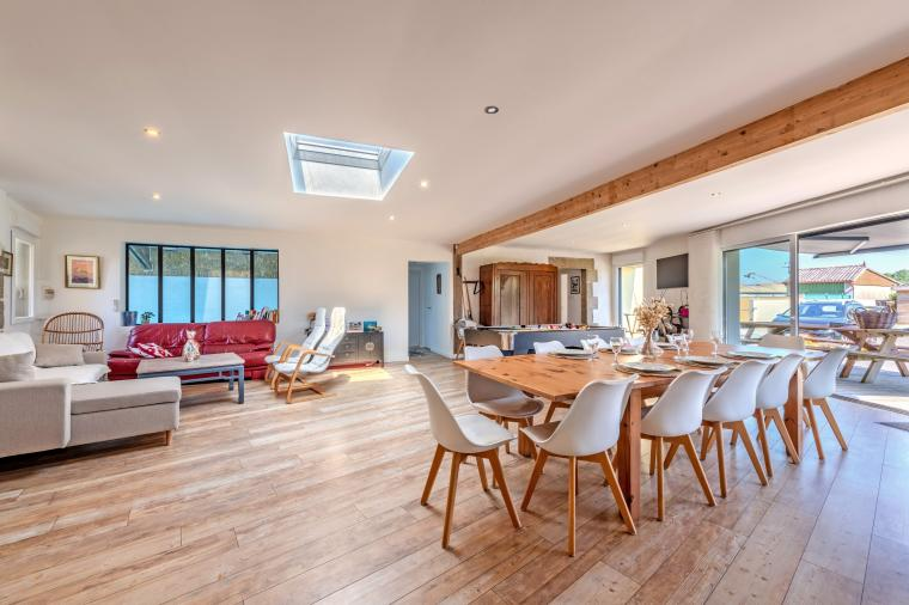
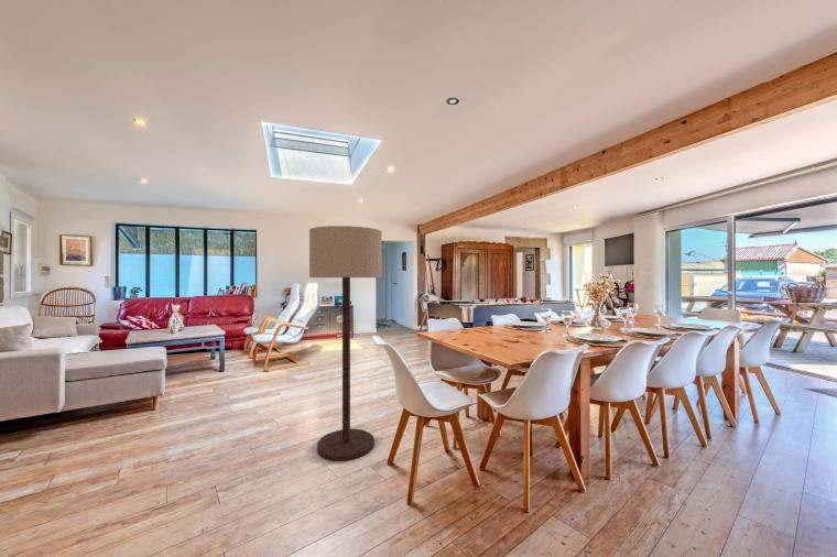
+ floor lamp (346, 338)
